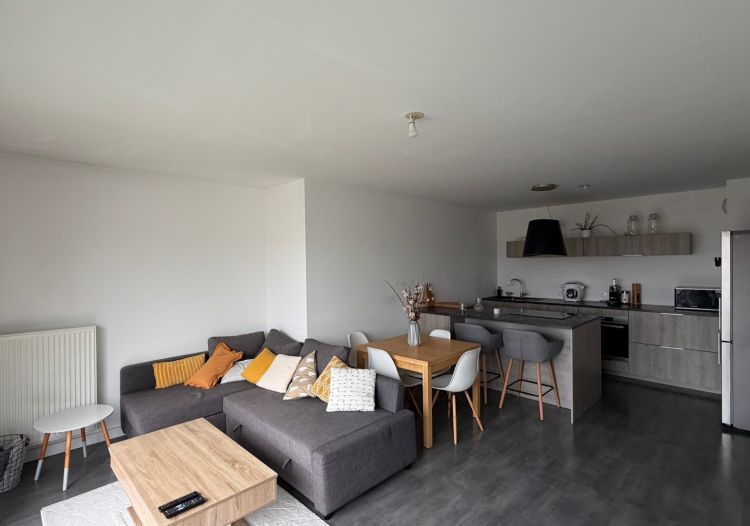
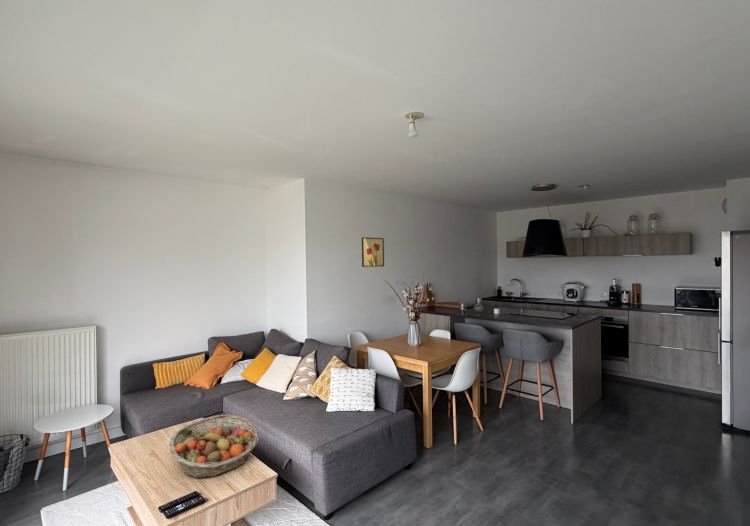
+ fruit basket (216, 444)
+ wall art (372, 252)
